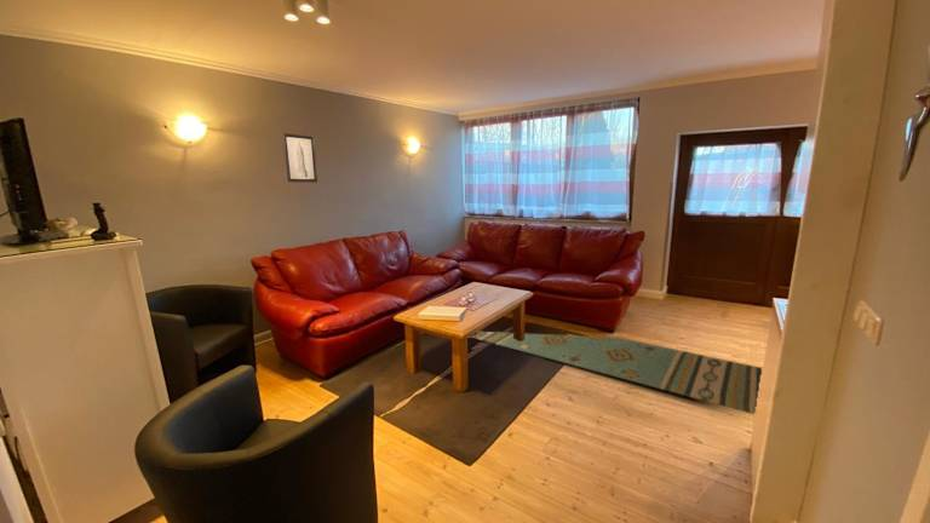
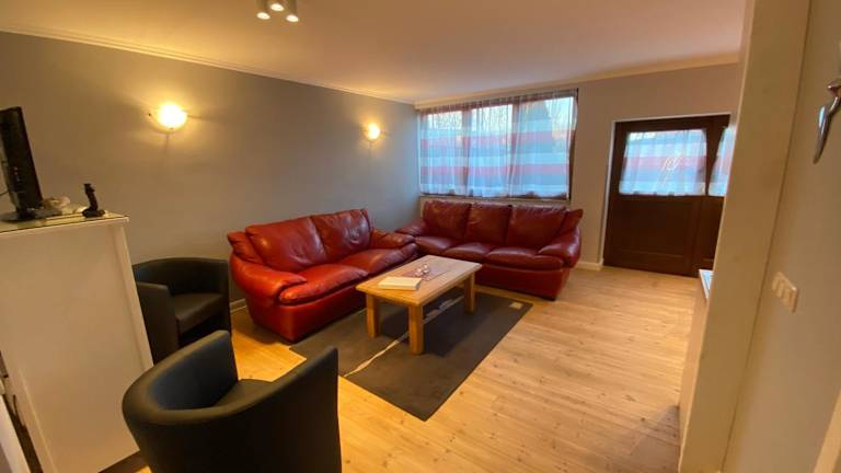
- wall art (300, 159)
- rug (586, 346)
